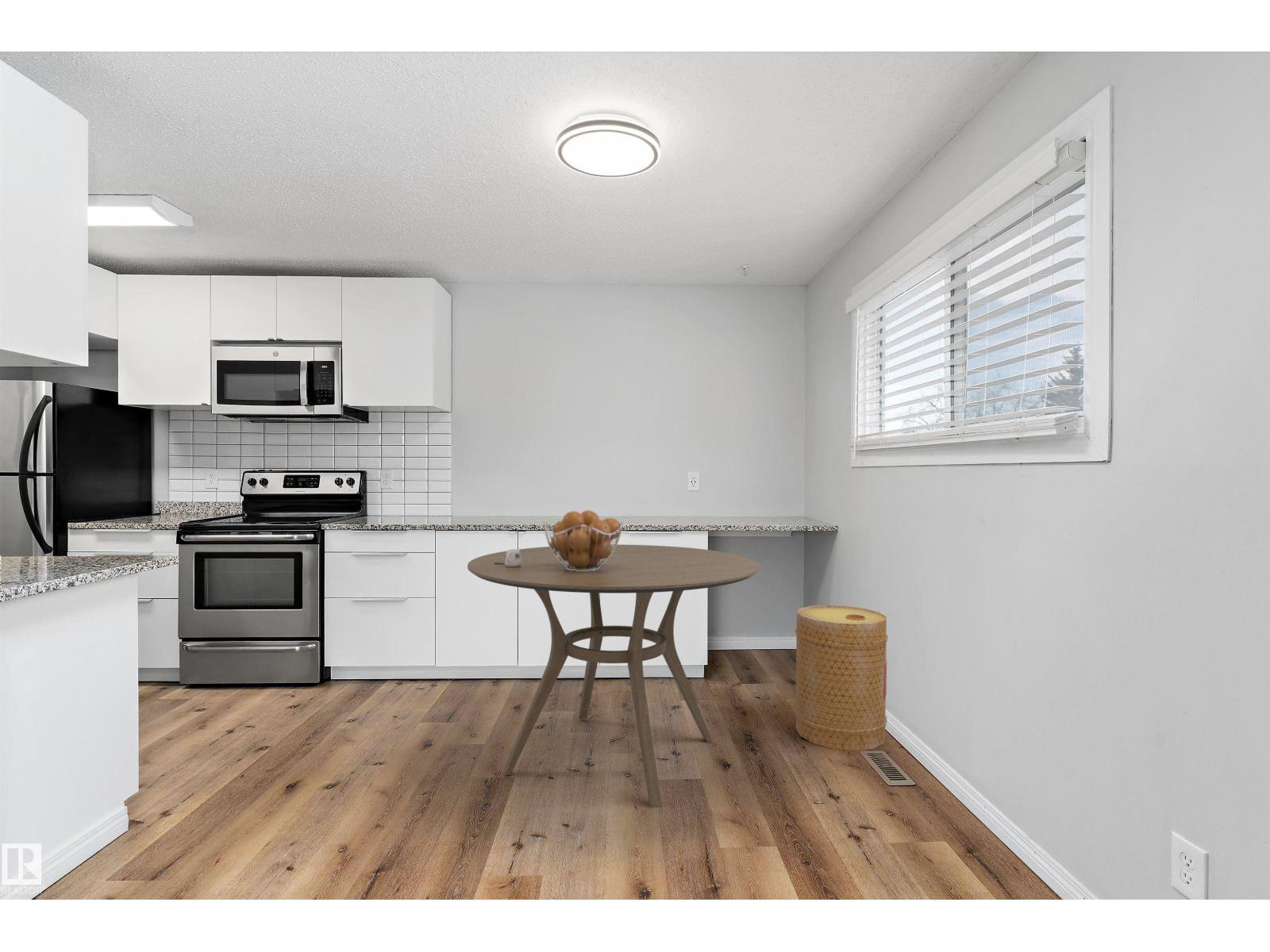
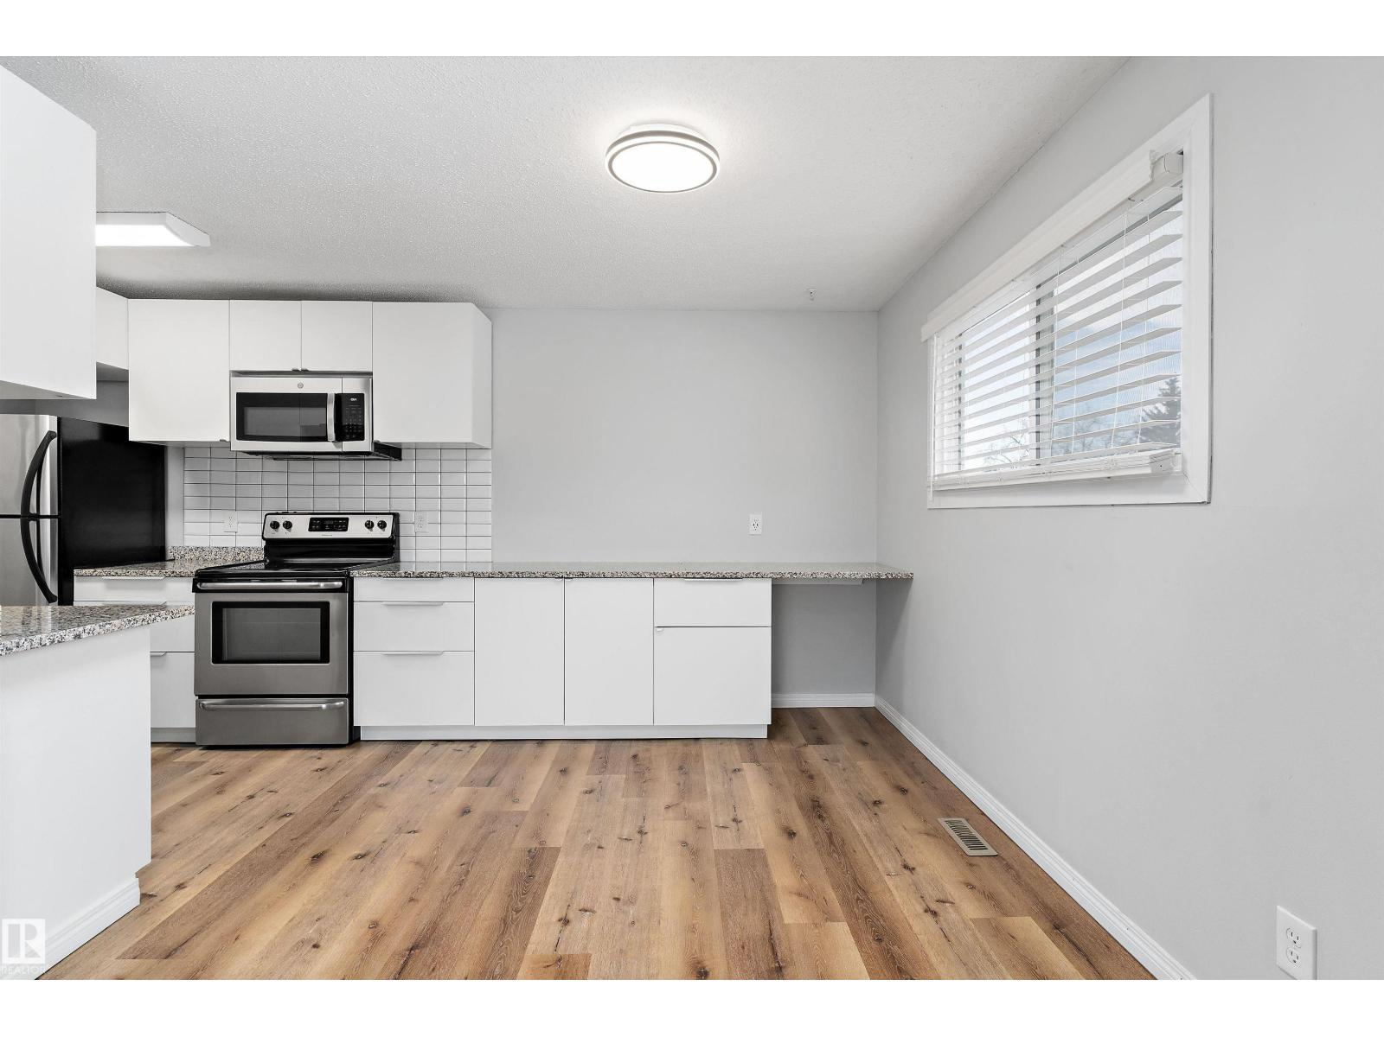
- basket (840, 673)
- fruit basket (583, 539)
- mug (506, 557)
- dining table (614, 658)
